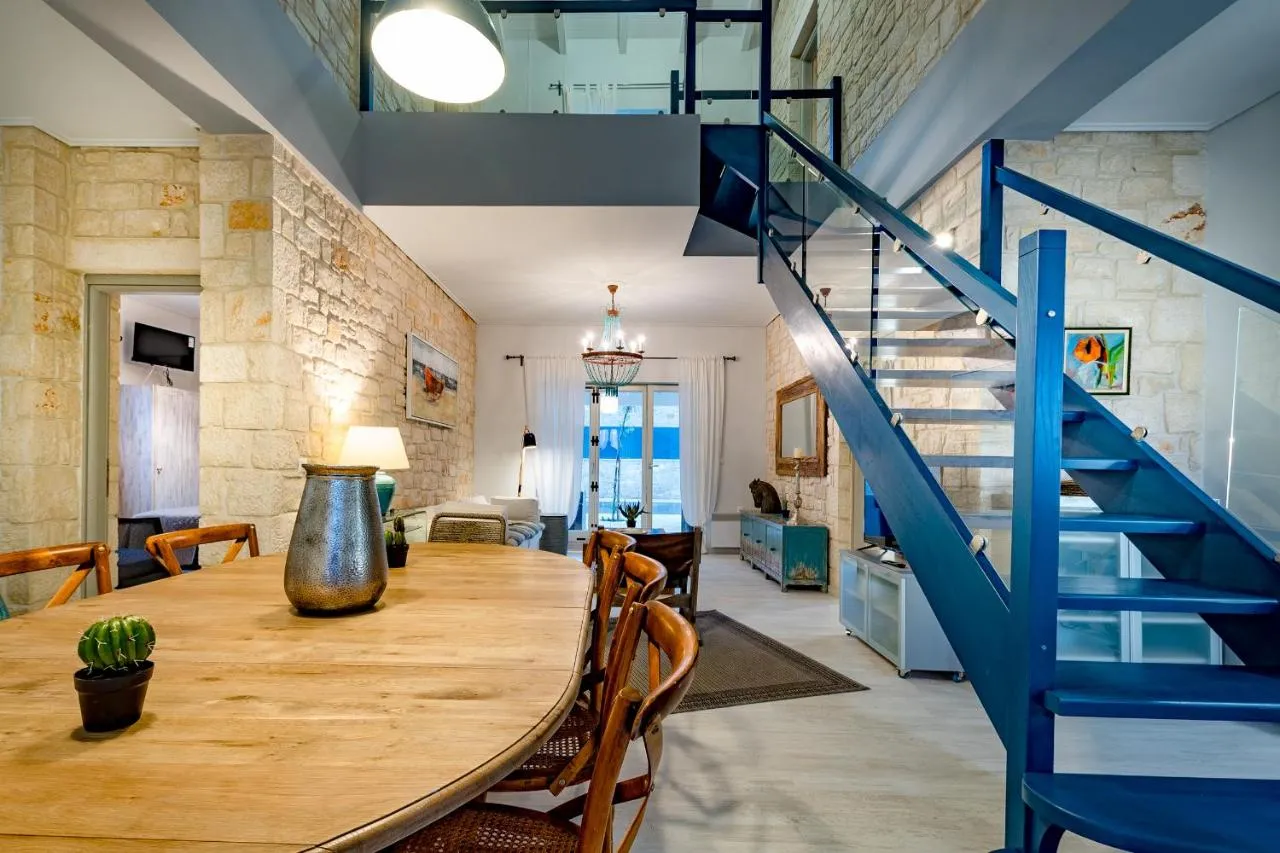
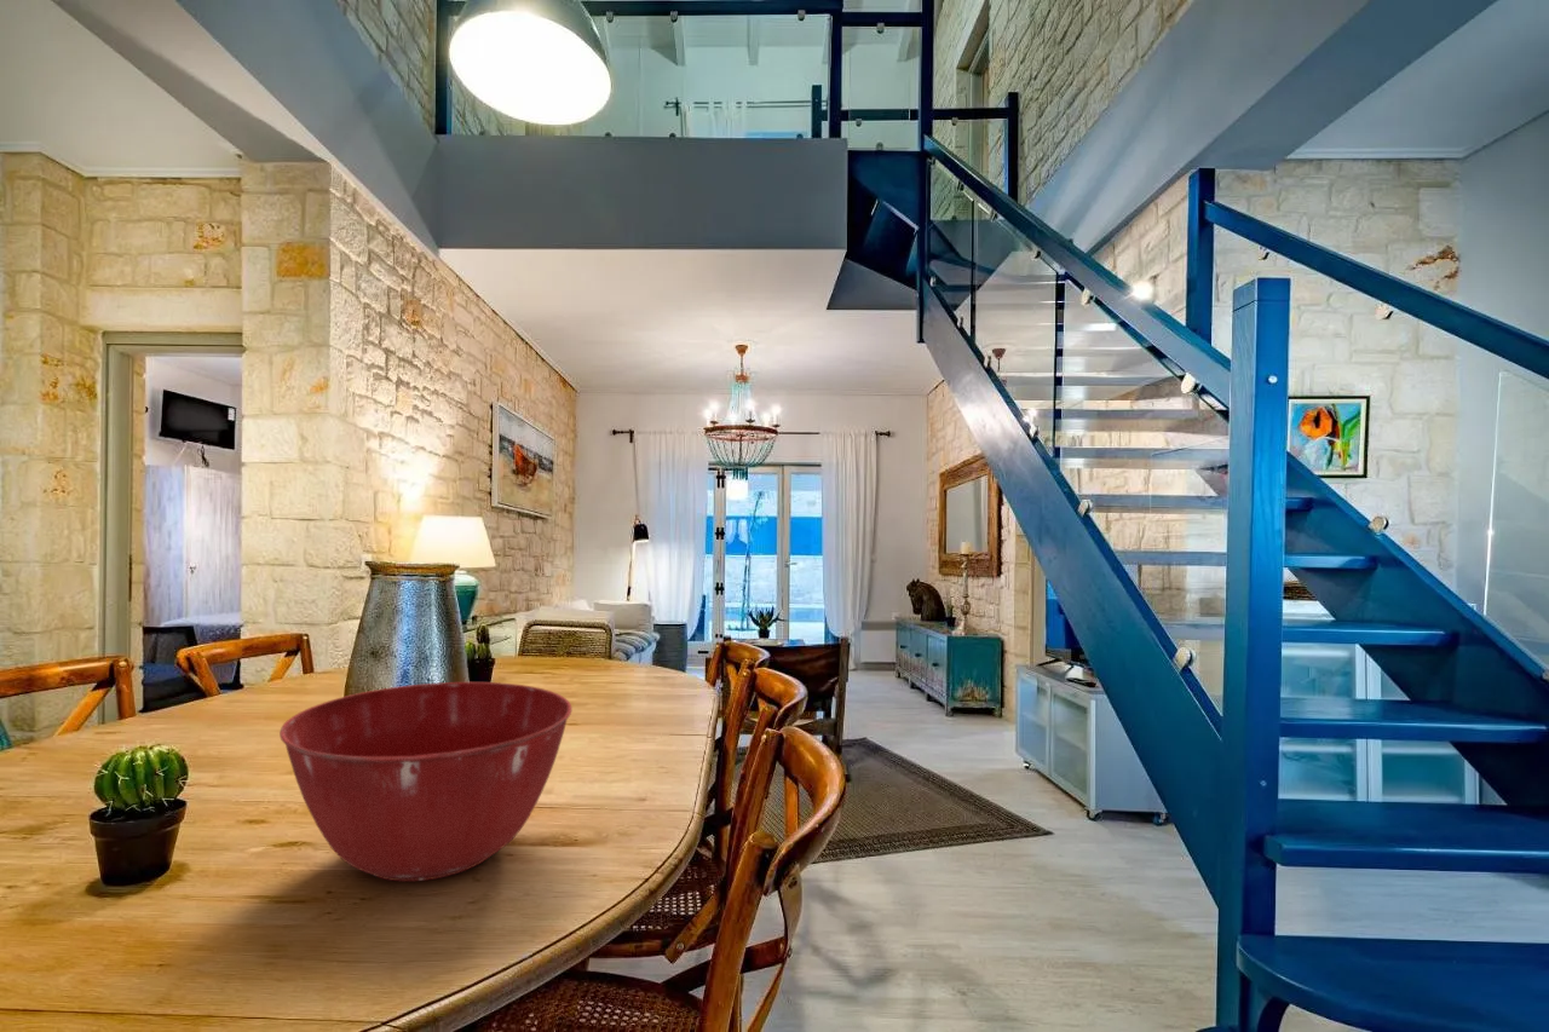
+ mixing bowl (436, 780)
